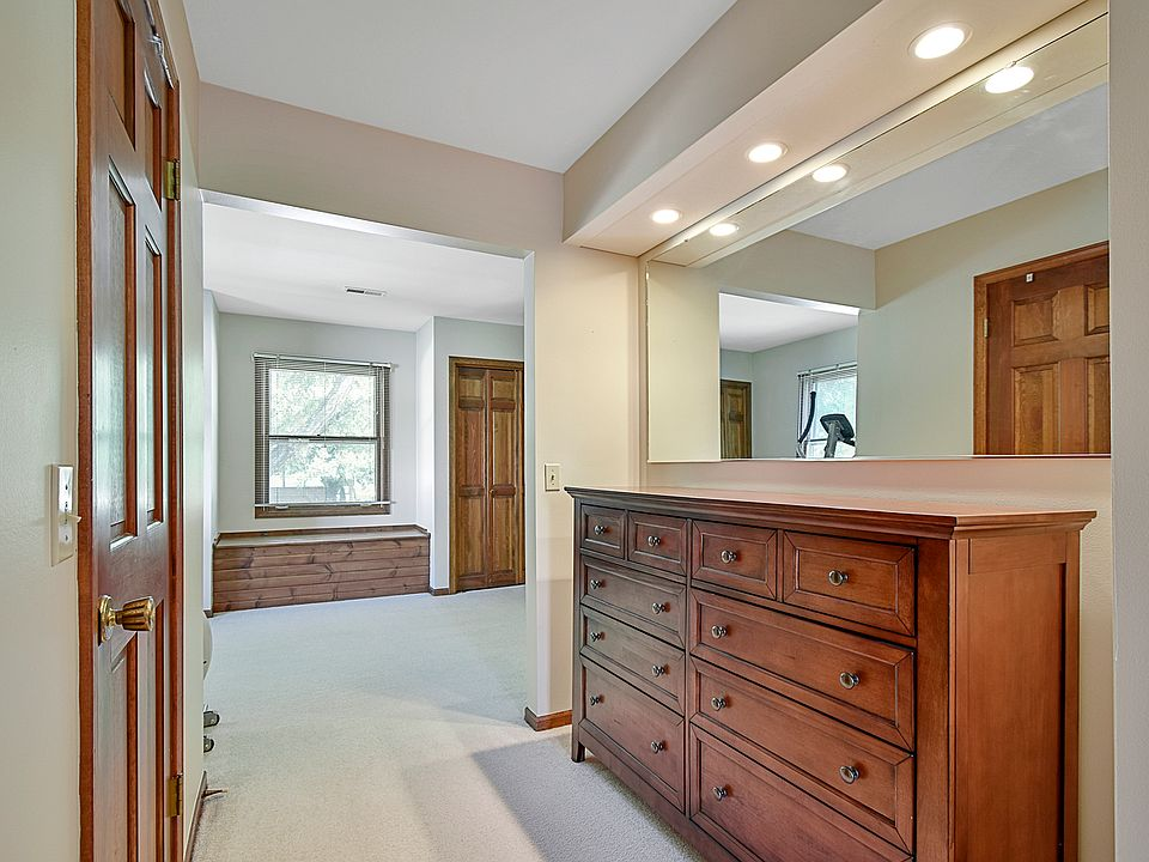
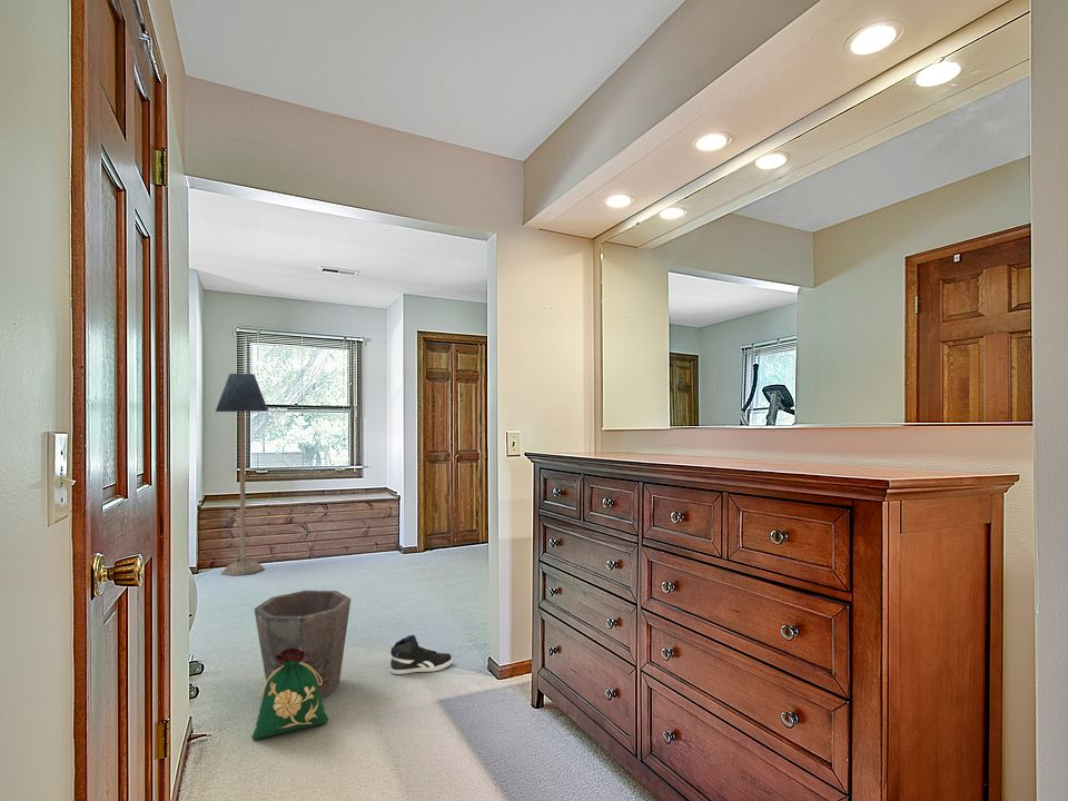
+ bag (290, 691)
+ floor lamp (243, 472)
+ sneaker (422, 651)
+ waste bin (304, 646)
